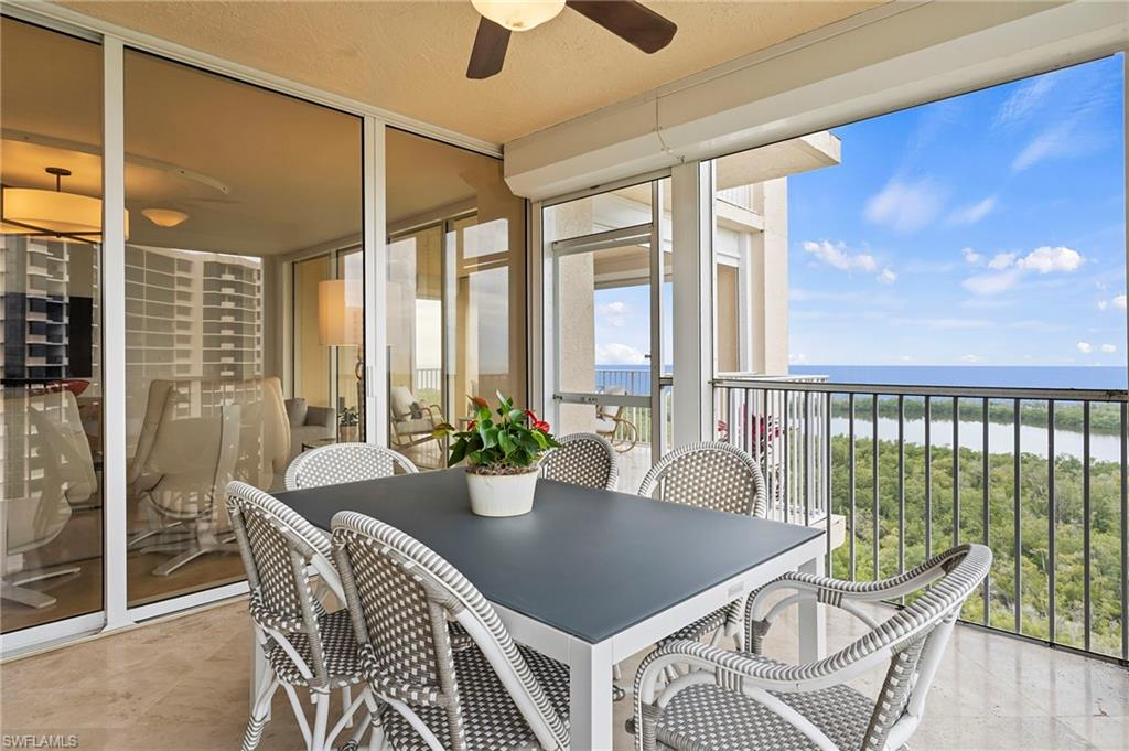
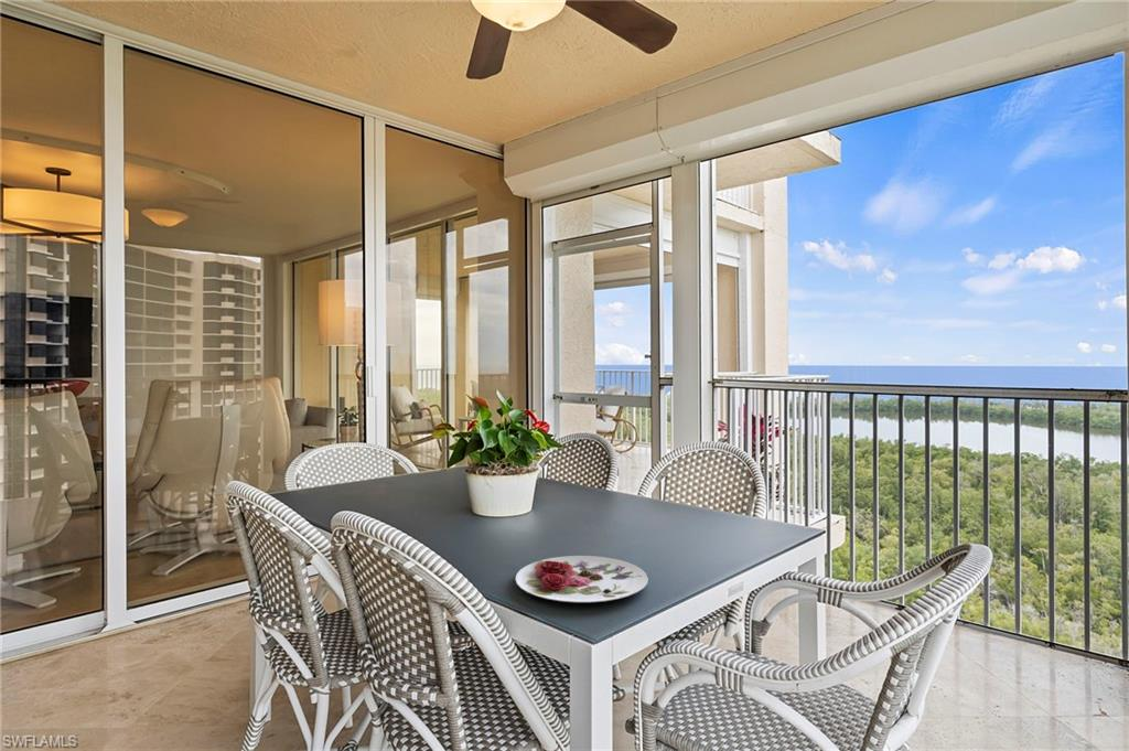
+ plate (581, 575)
